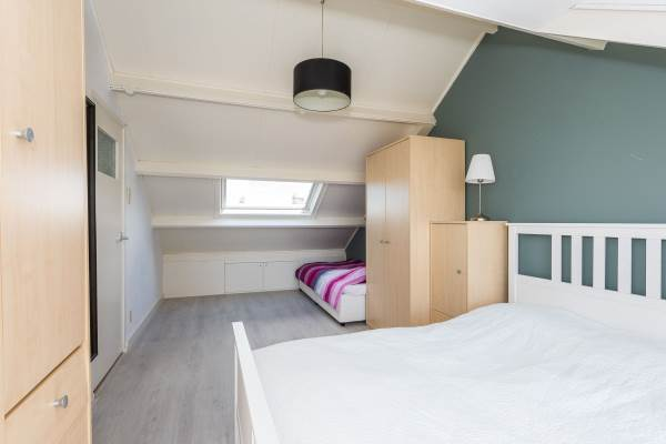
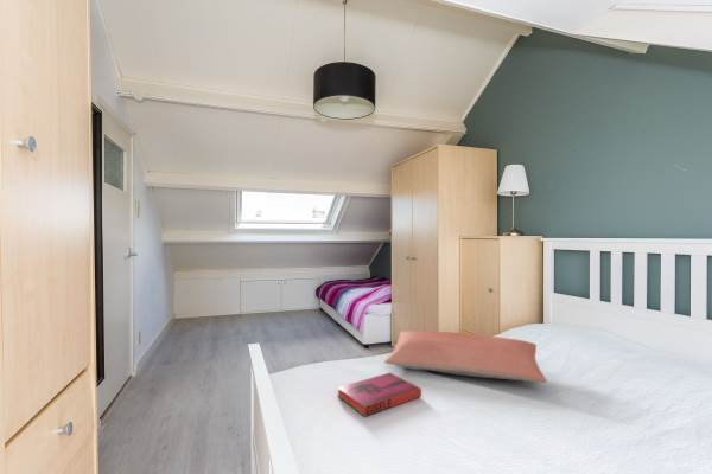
+ hardback book (379, 392)
+ pillow (462, 353)
